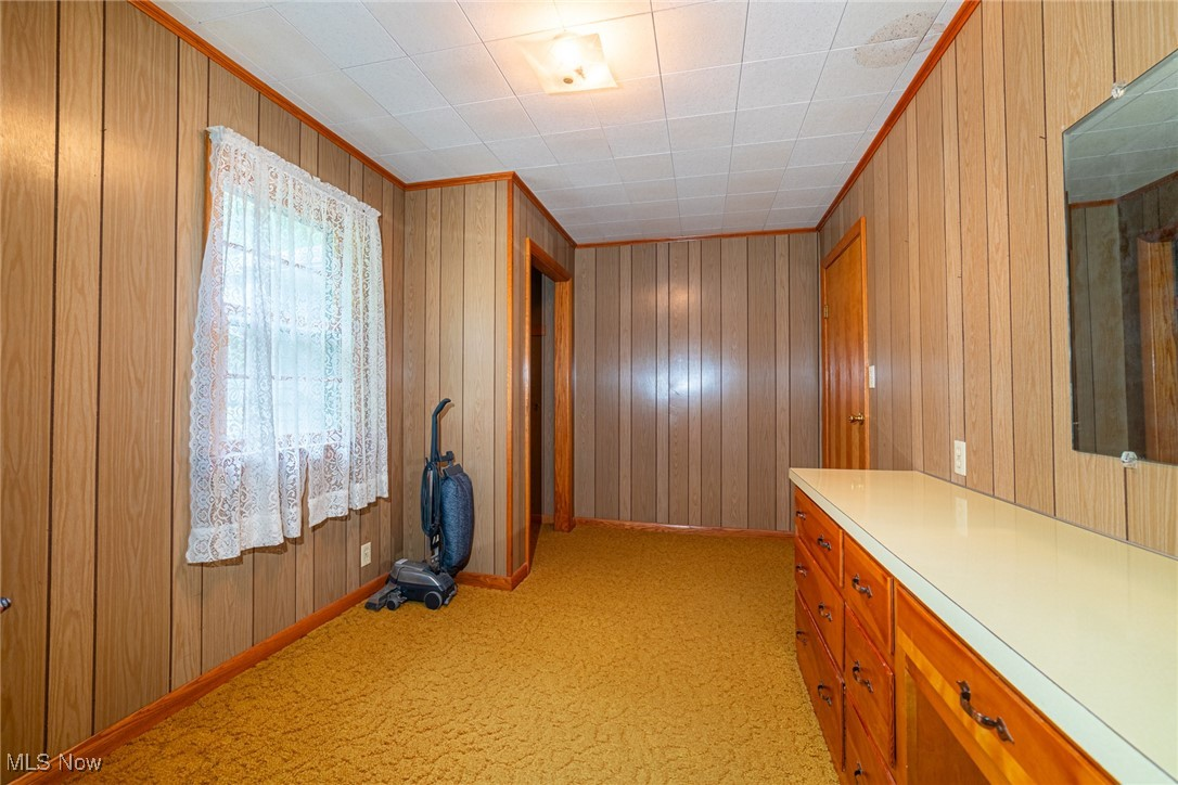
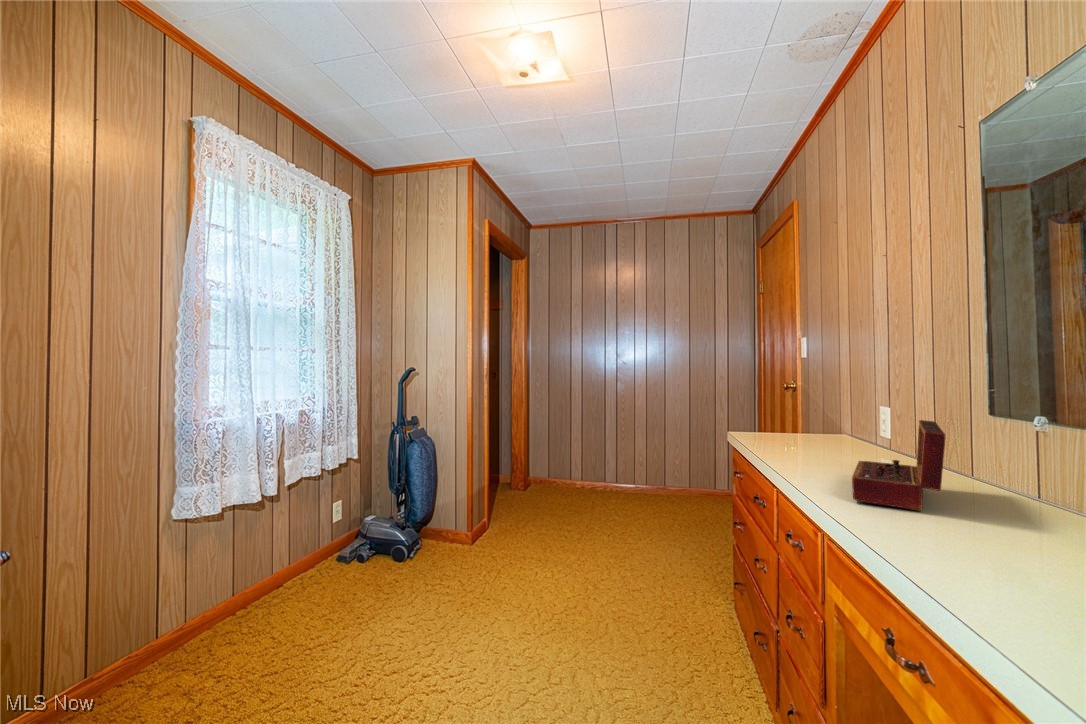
+ wooden box (895, 460)
